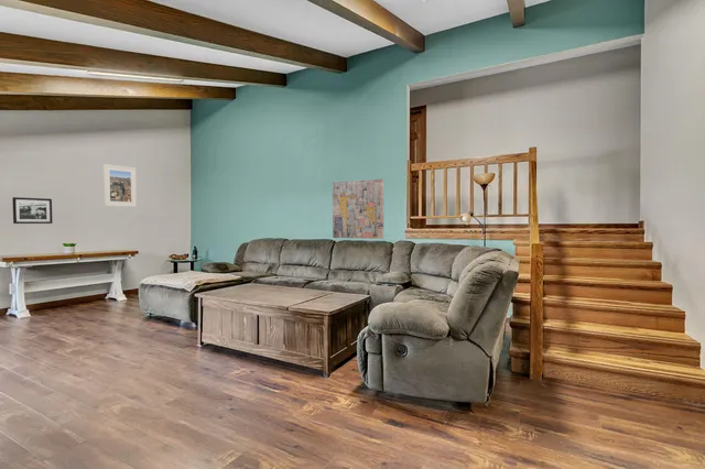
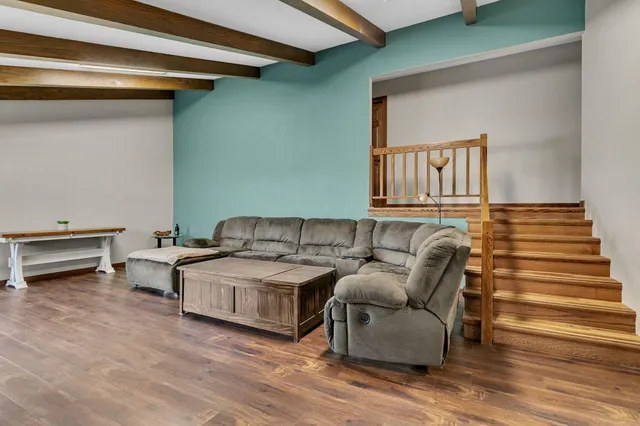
- picture frame (33, 210)
- wall art (357, 209)
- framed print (120, 186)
